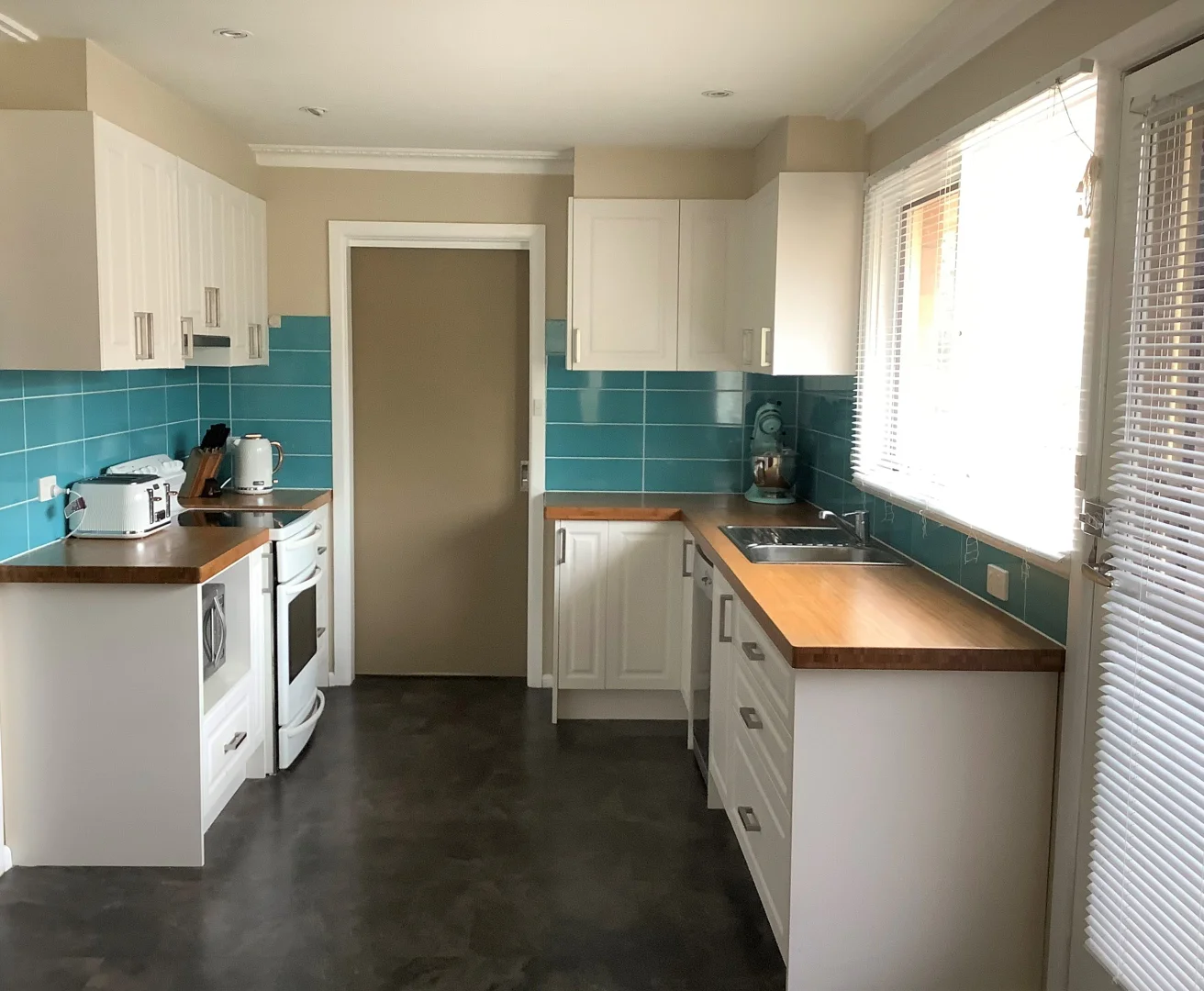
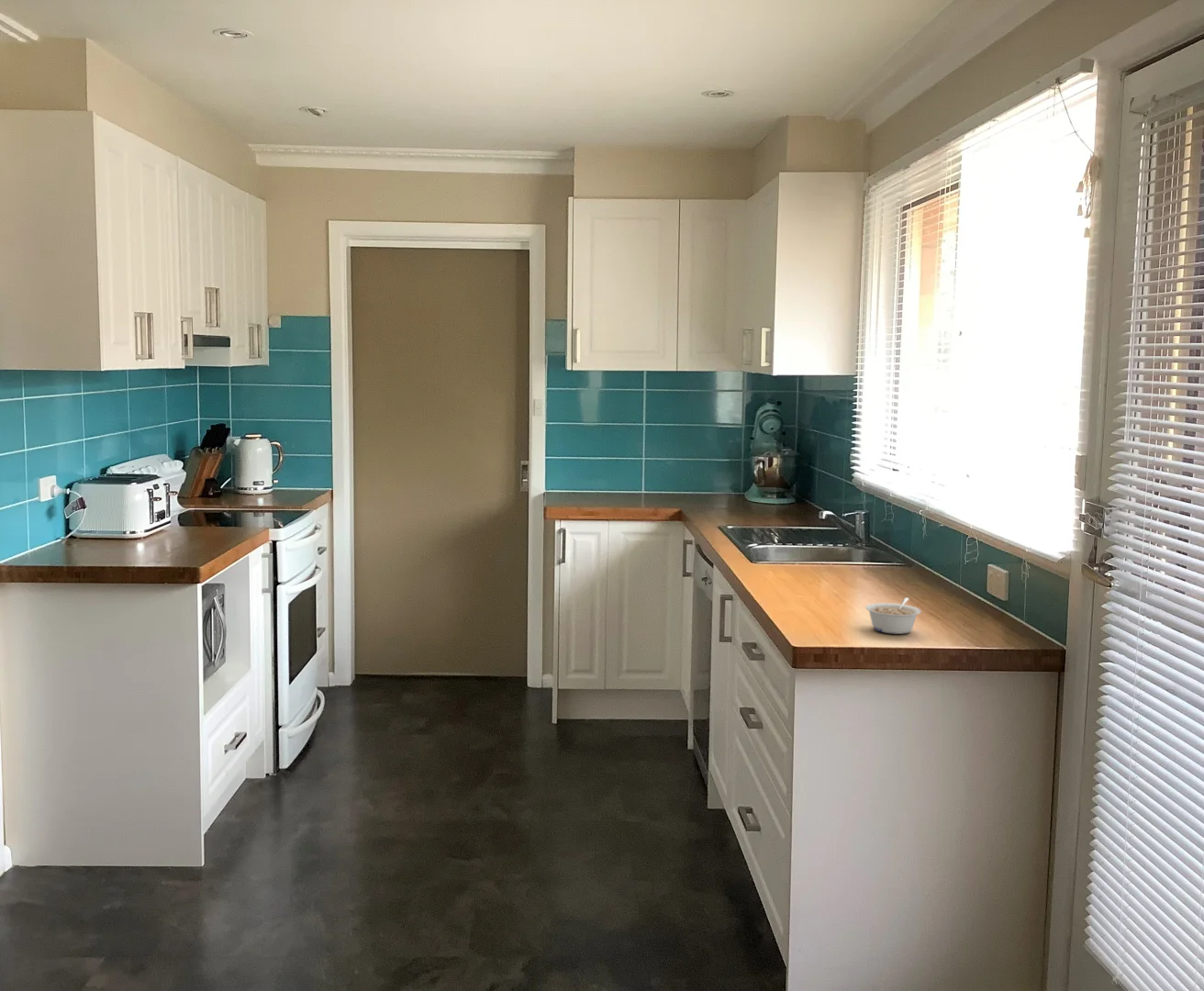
+ legume (892, 616)
